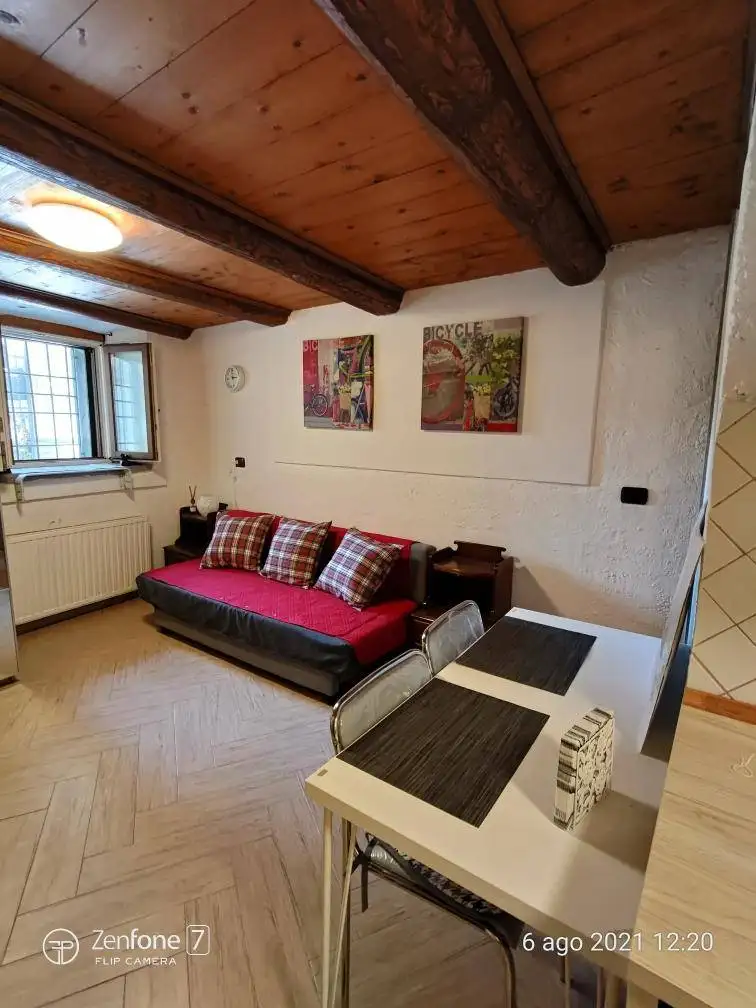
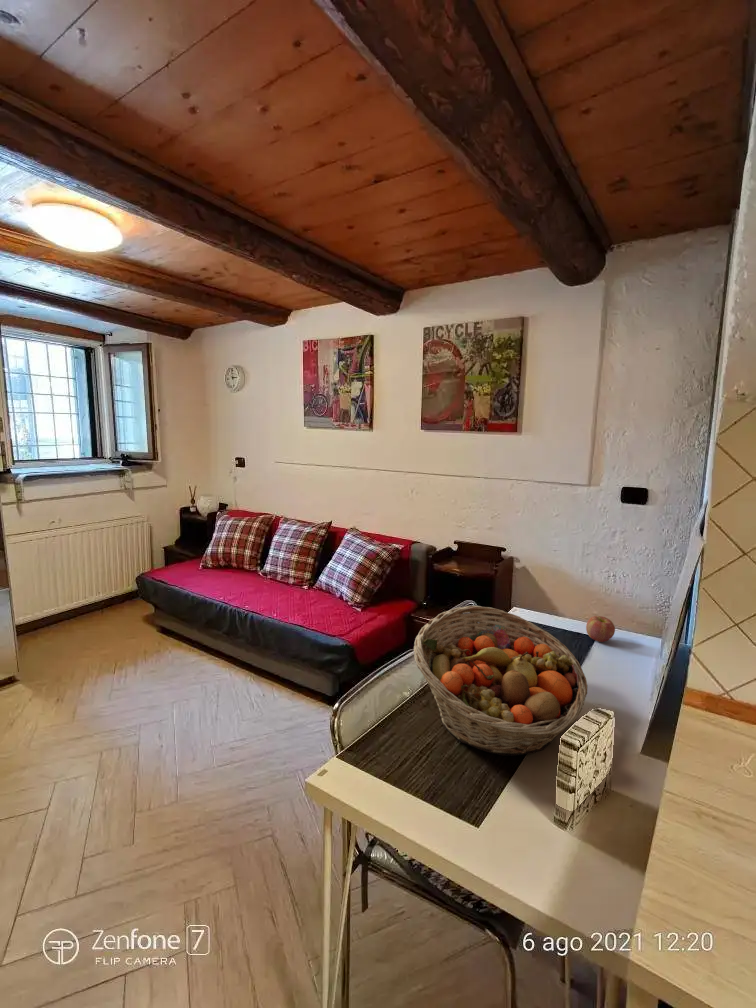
+ fruit basket (499, 673)
+ apple (600, 629)
